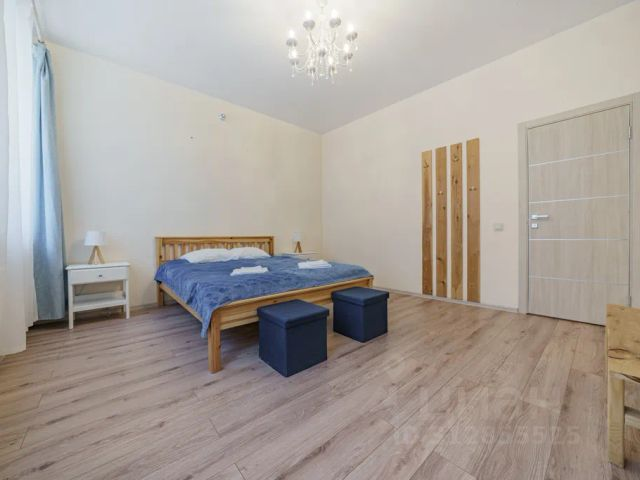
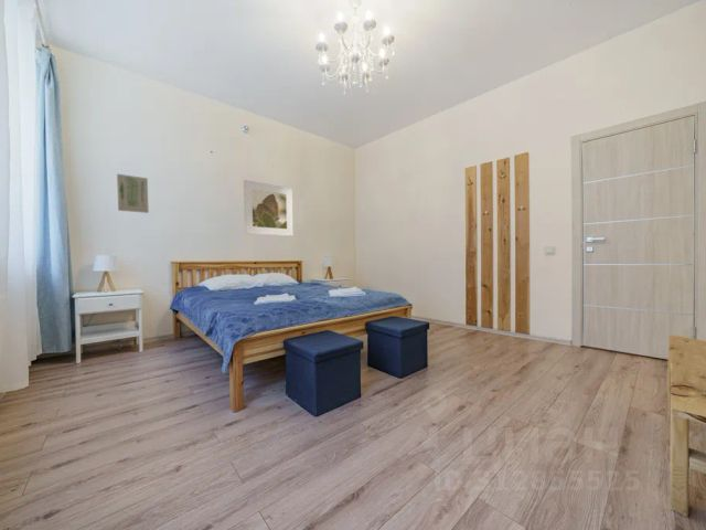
+ wall art (132, 193)
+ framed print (269, 210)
